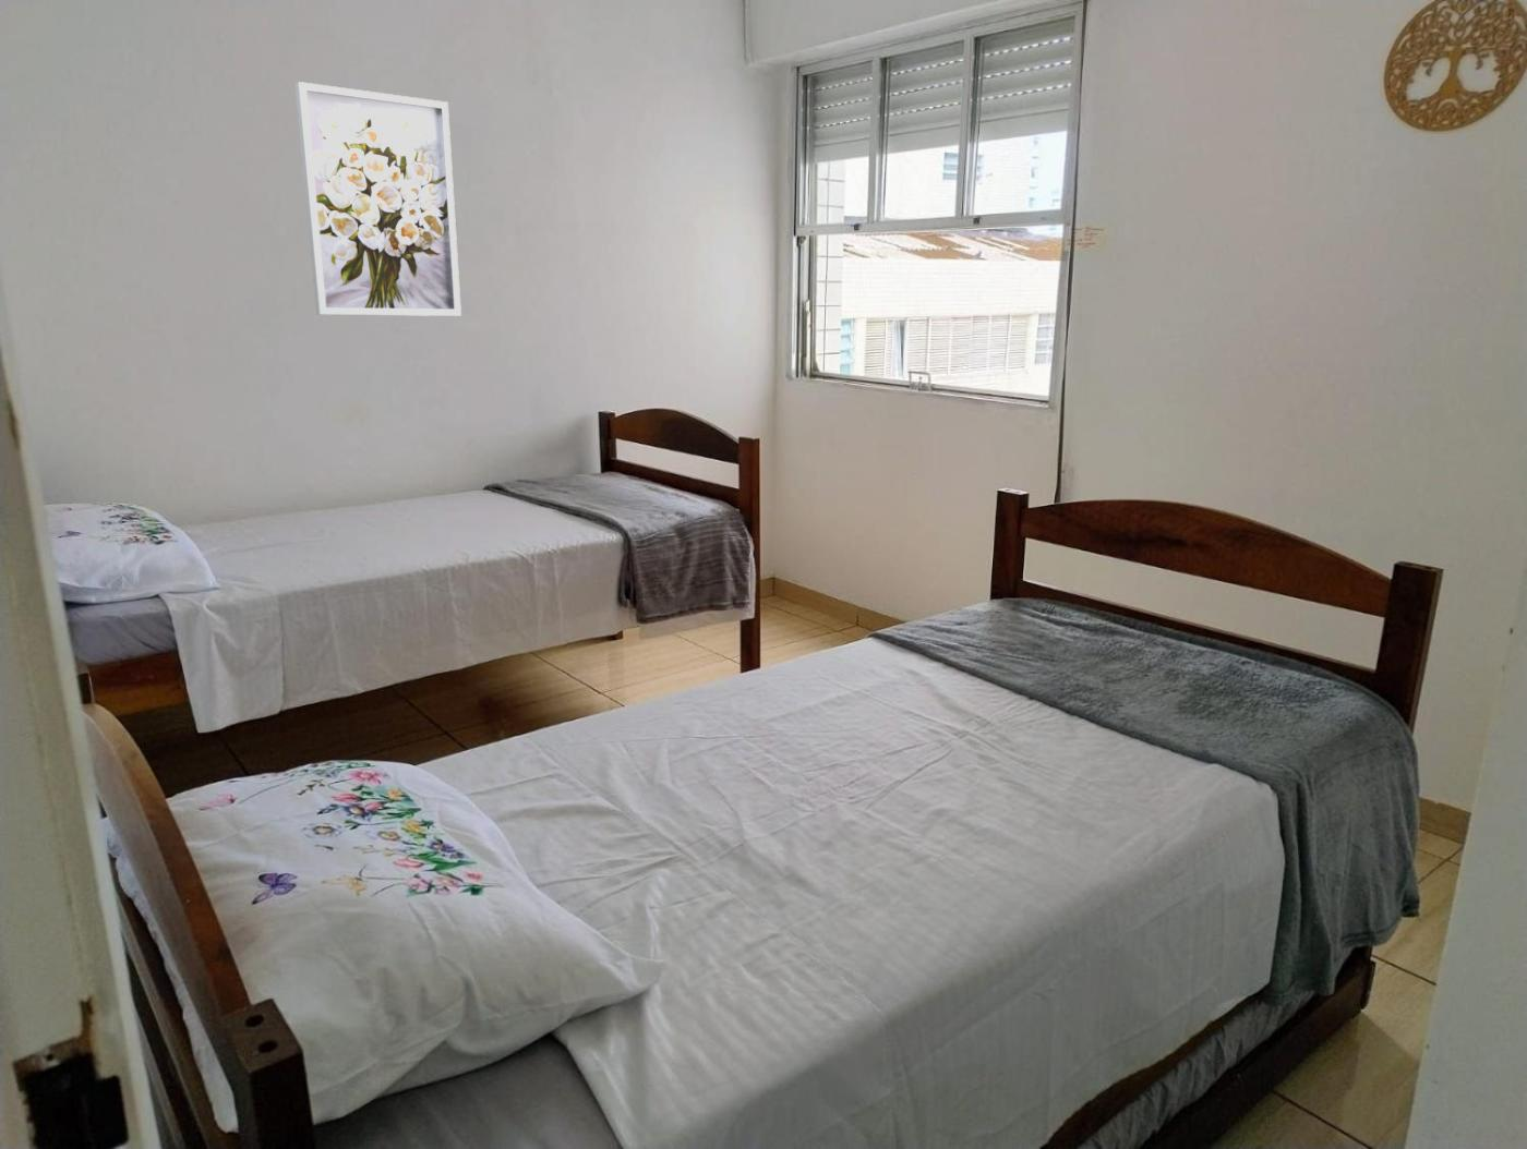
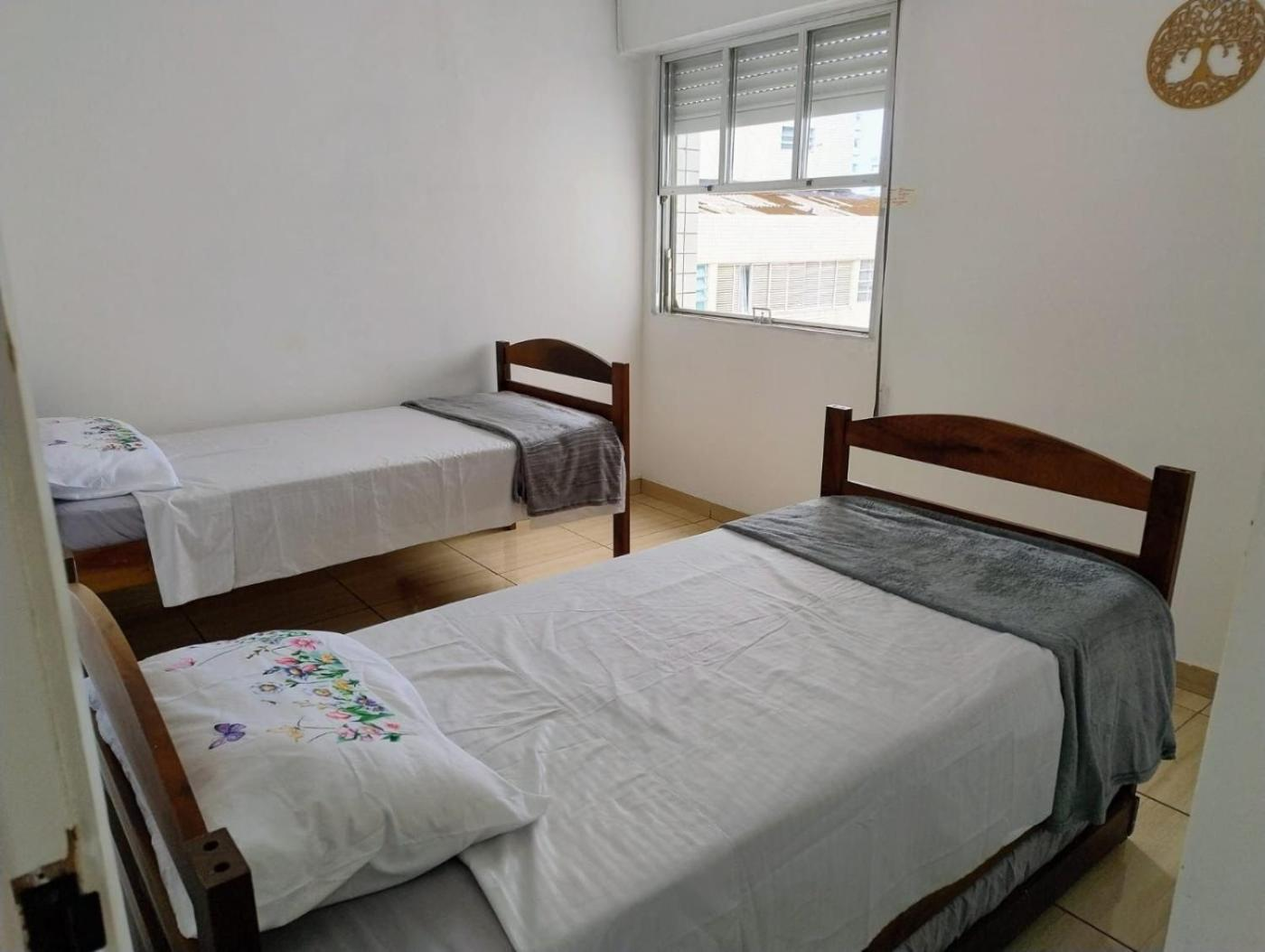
- wall art (383, 206)
